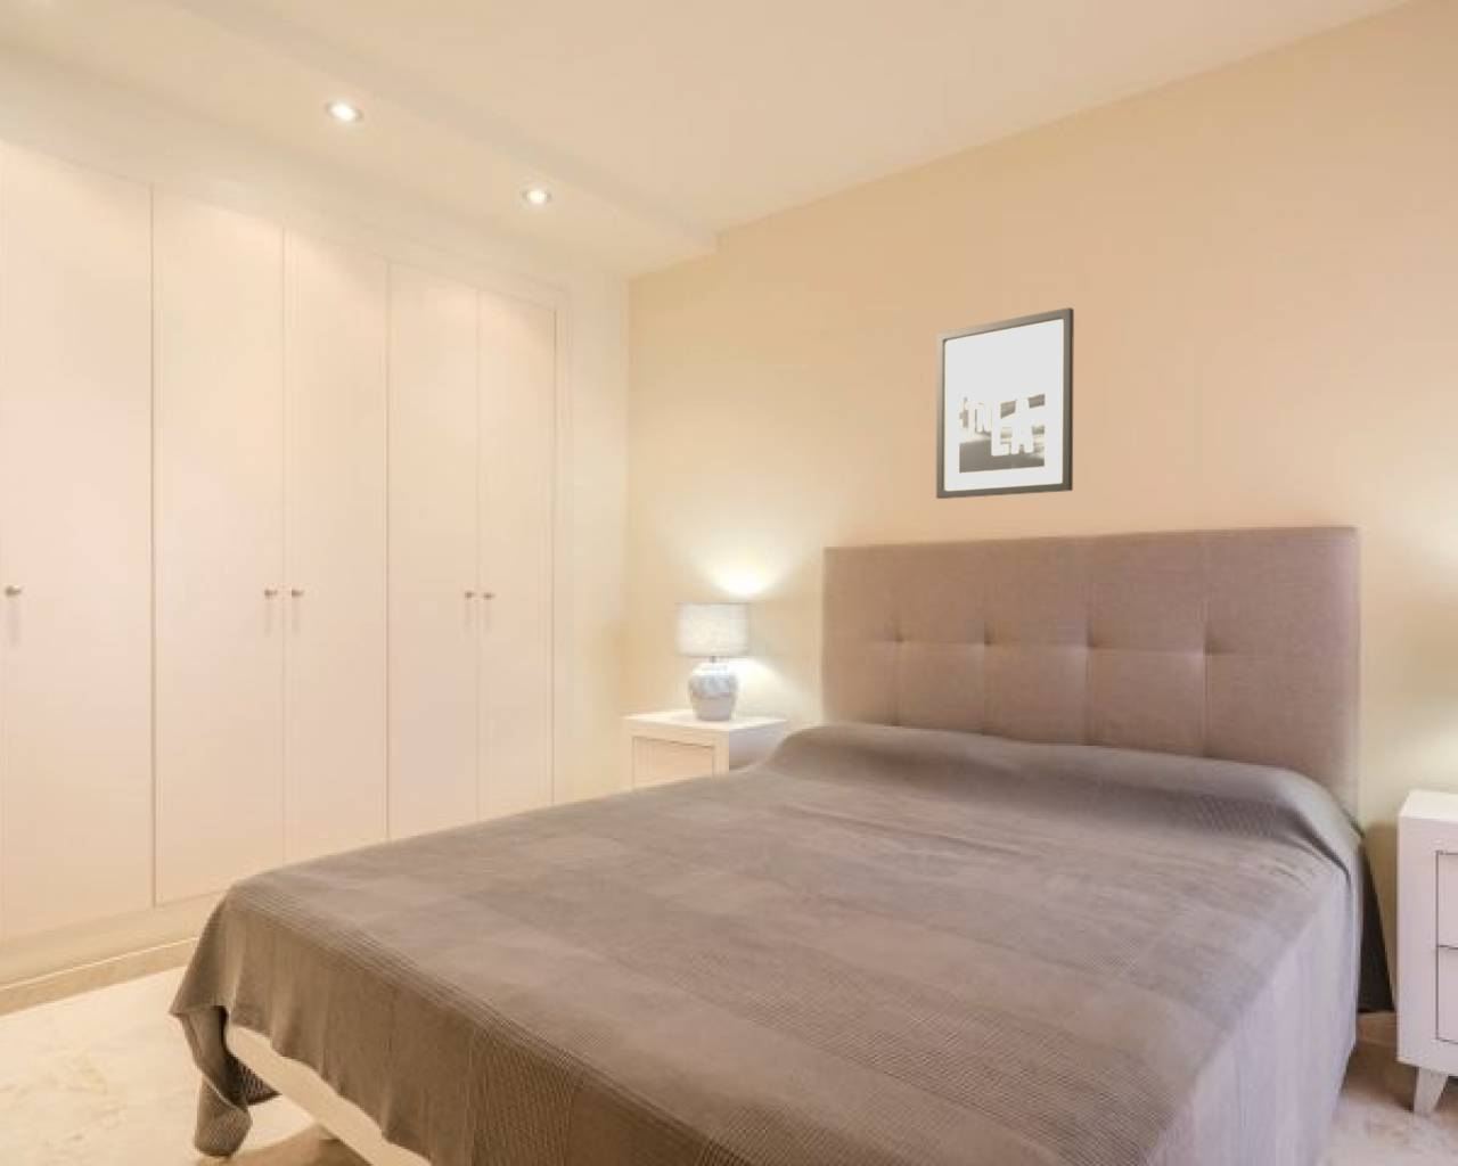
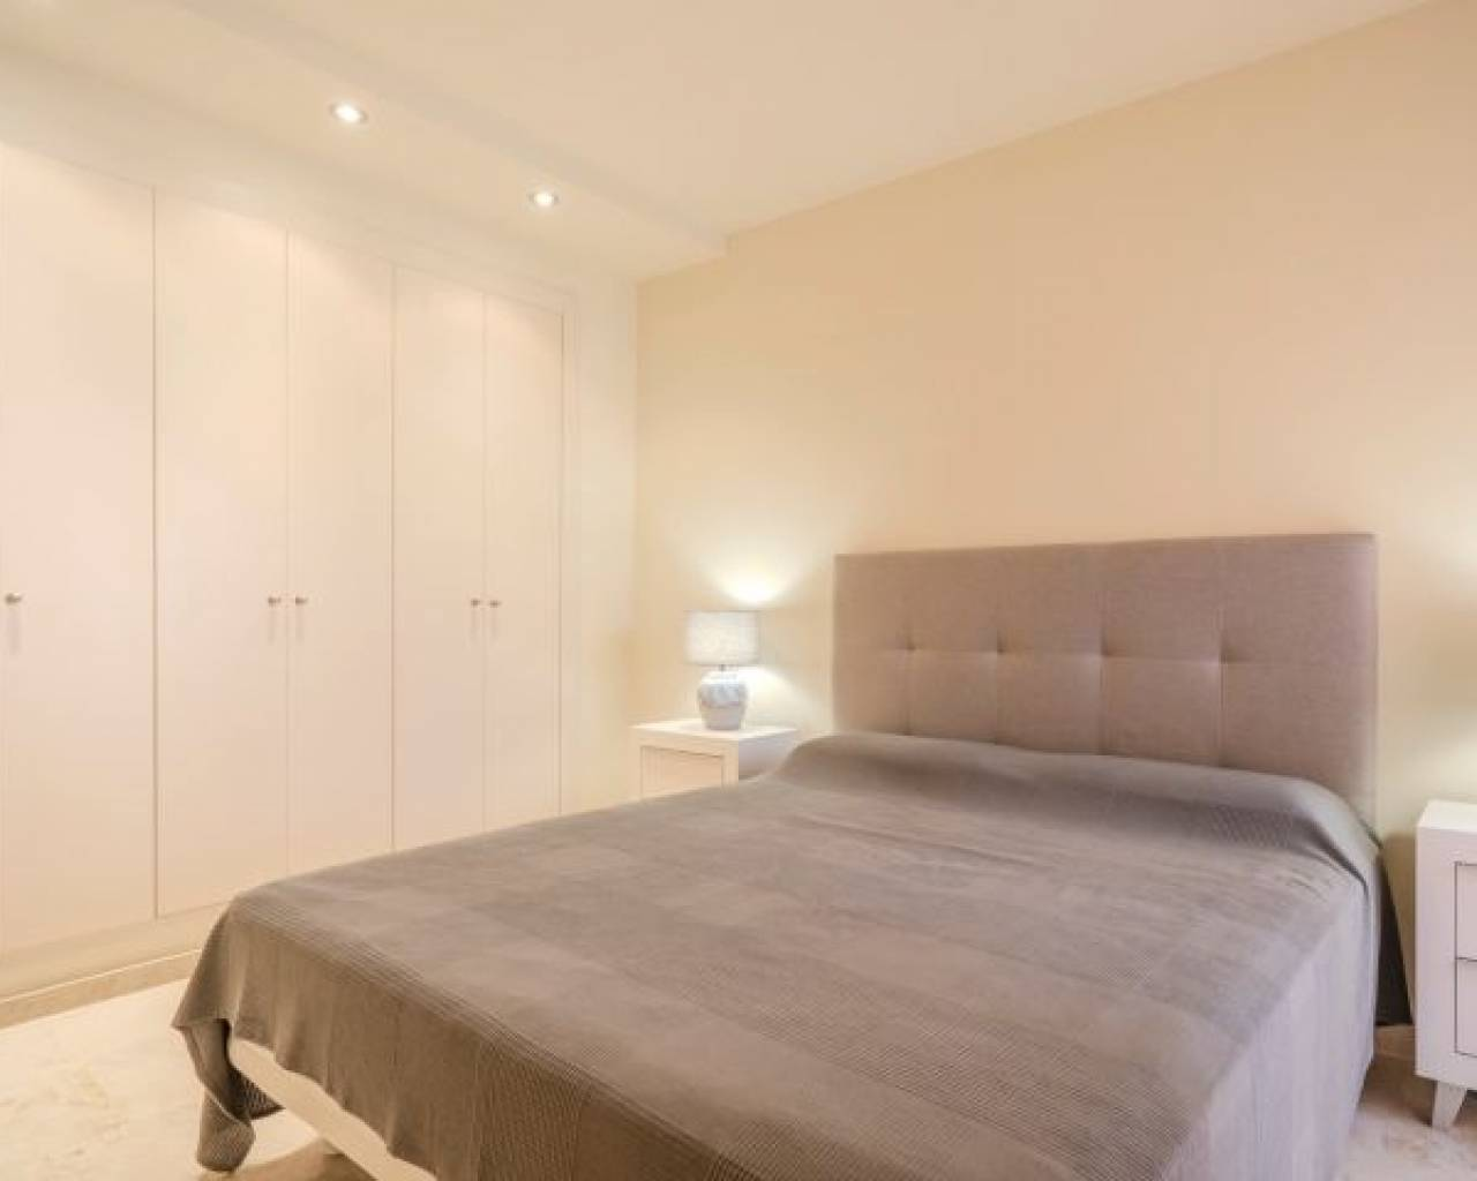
- wall art (1001, 408)
